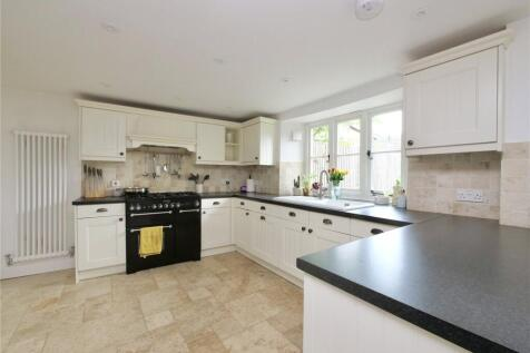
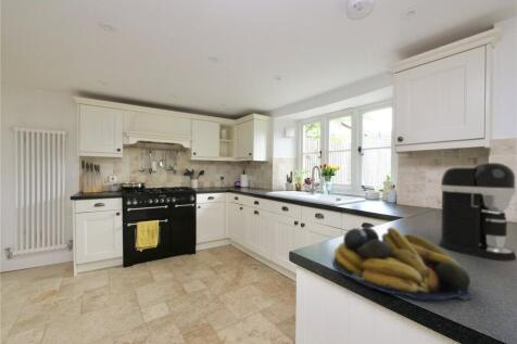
+ coffee maker (475, 206)
+ fruit bowl (392, 250)
